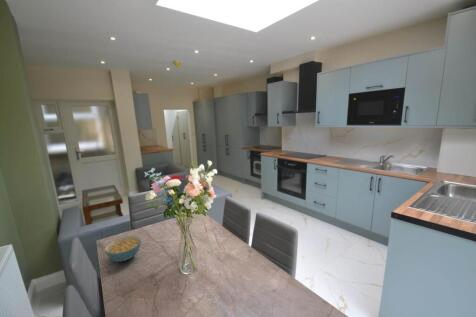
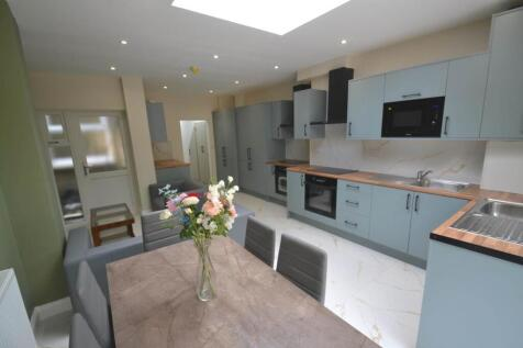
- cereal bowl (124, 251)
